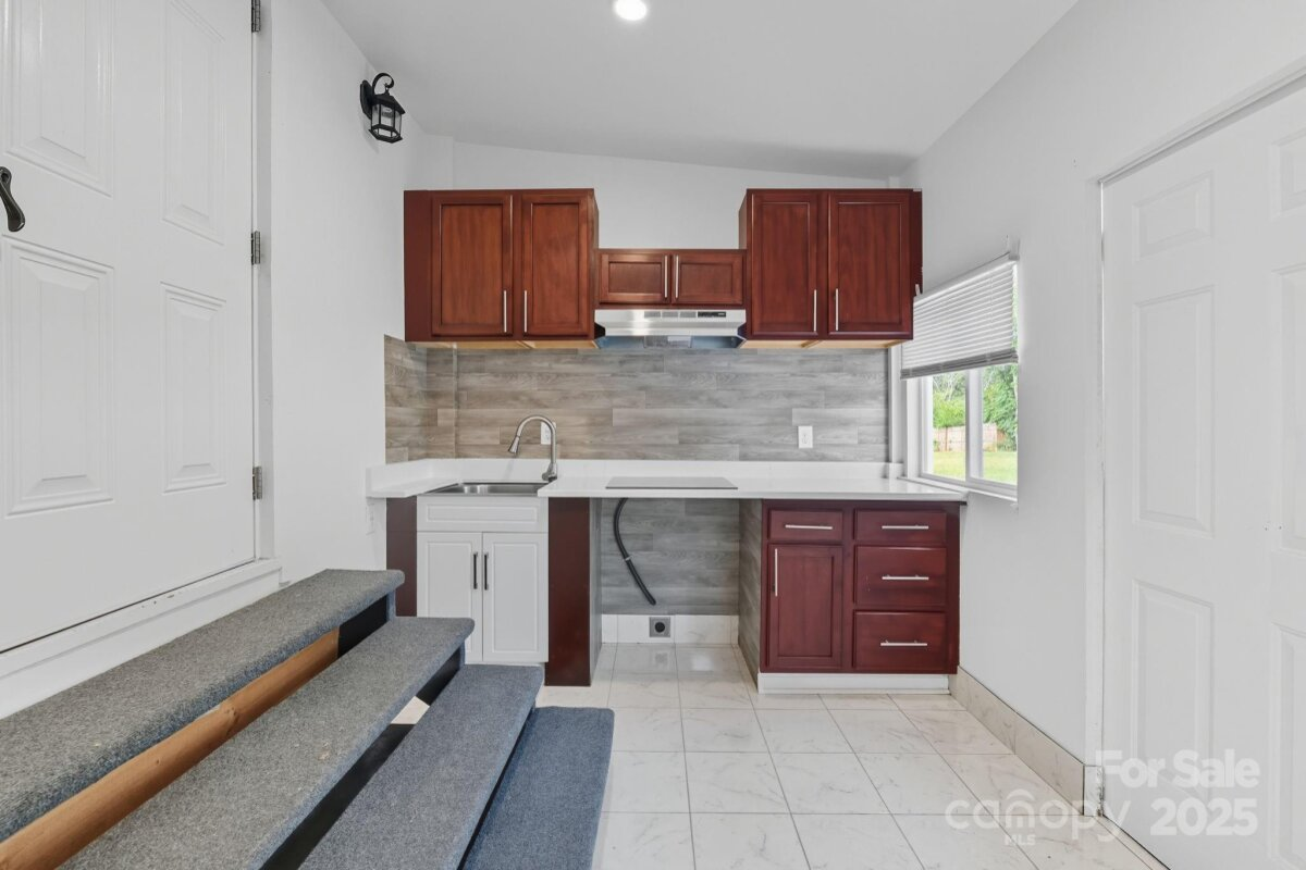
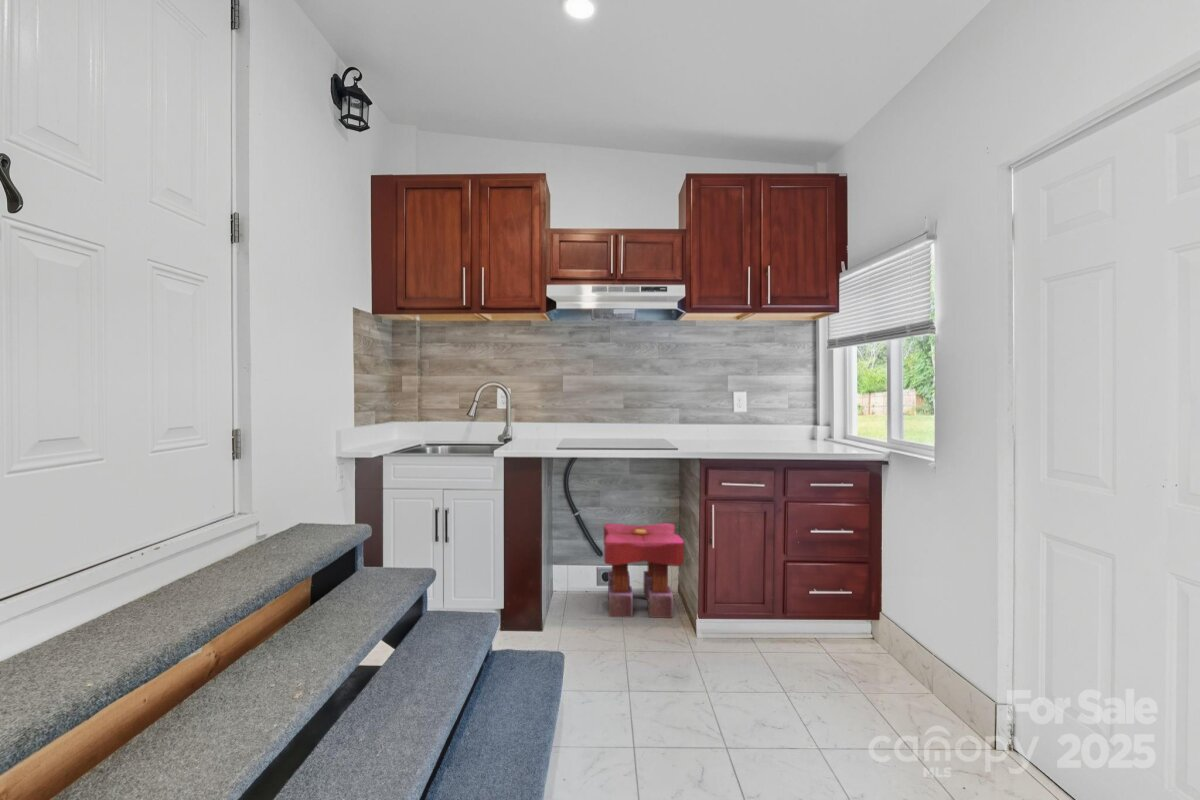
+ stool (644, 571)
